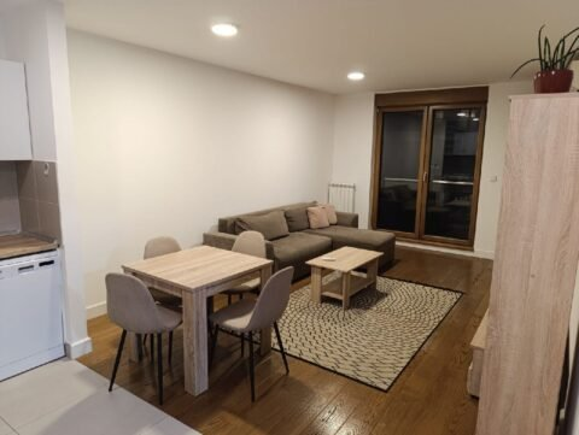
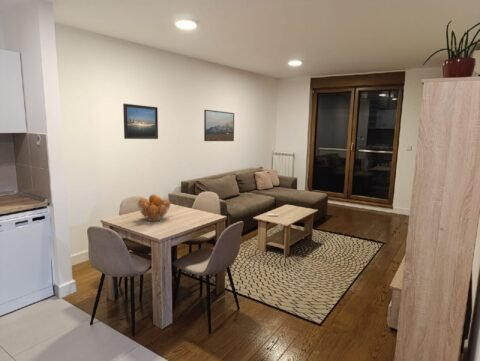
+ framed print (220, 126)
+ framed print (141, 122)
+ fruit basket (154, 207)
